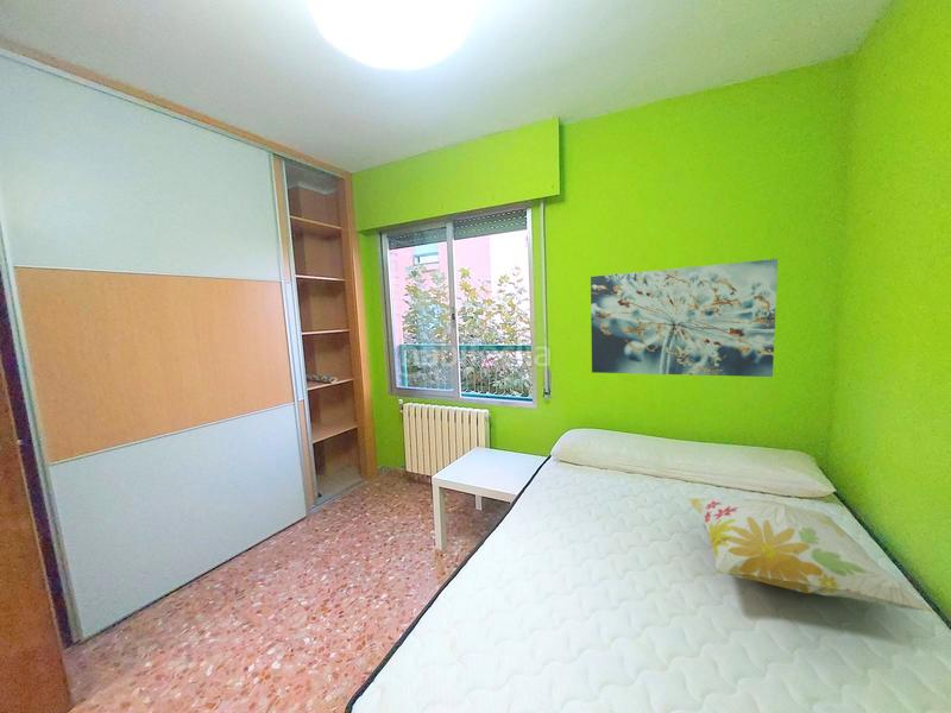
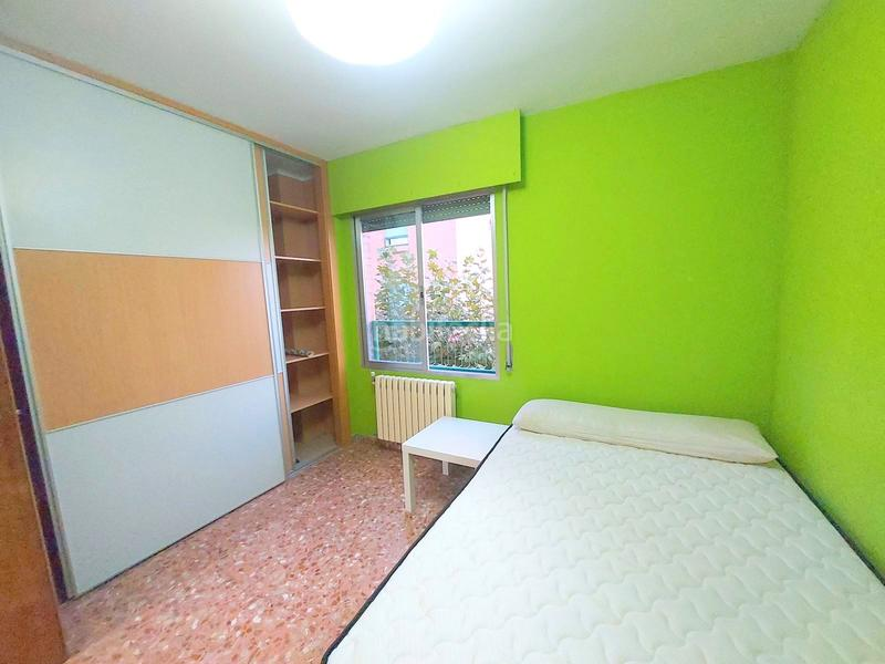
- wall art (673, 322)
- decorative pillow (779, 541)
